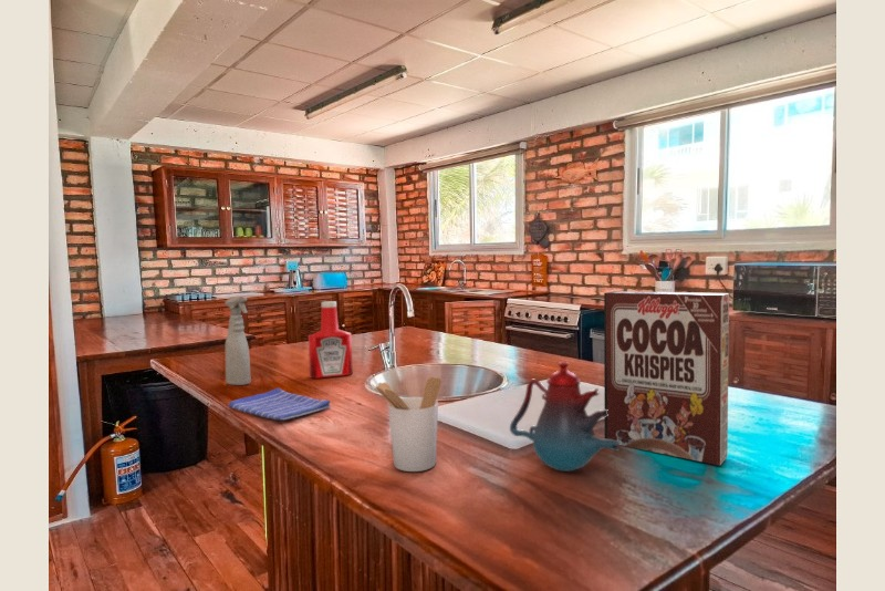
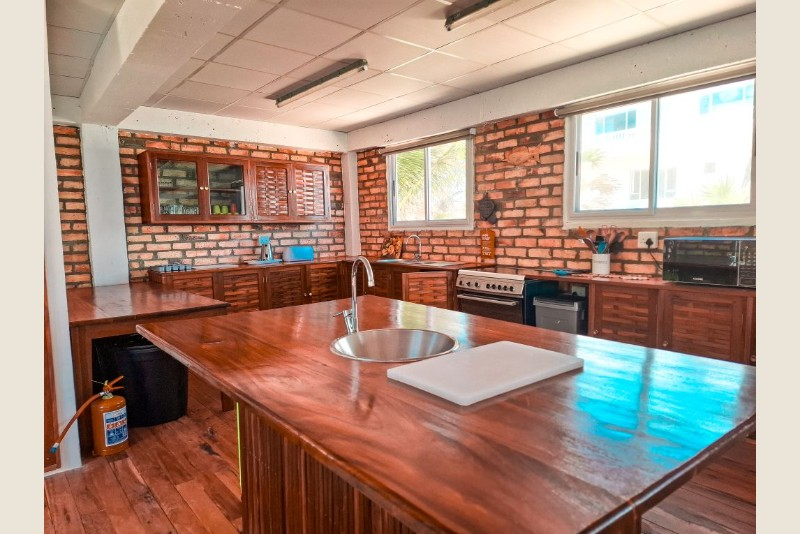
- utensil holder (405, 422)
- soap bottle (330, 338)
- cereal box (663, 371)
- dish towel (279, 403)
- spray bottle (236, 340)
- teakettle (560, 413)
